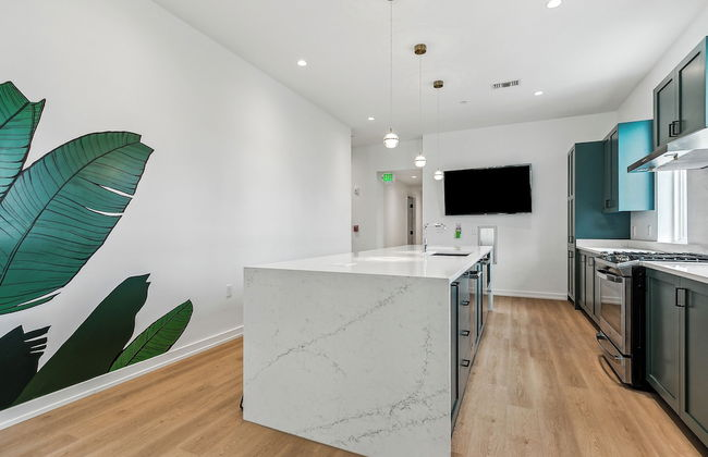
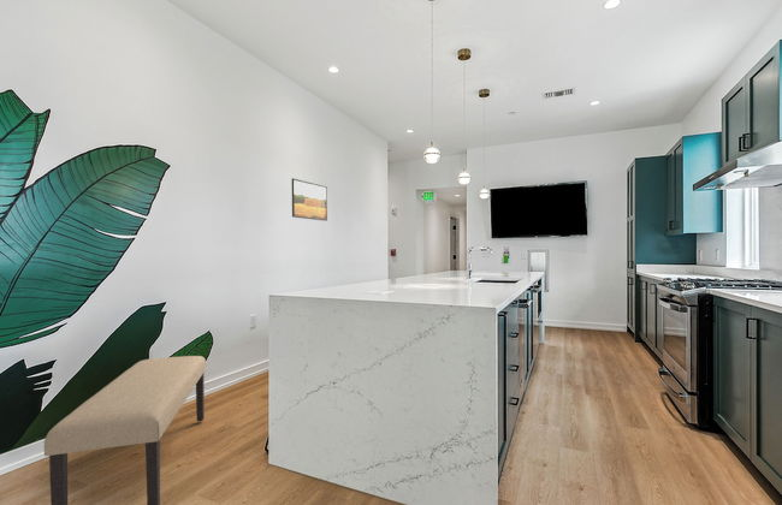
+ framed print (310, 201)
+ bench (146, 420)
